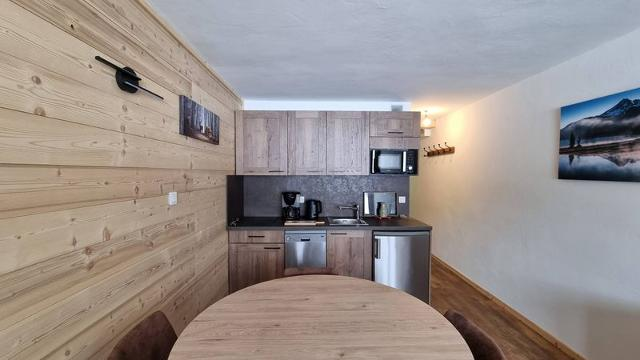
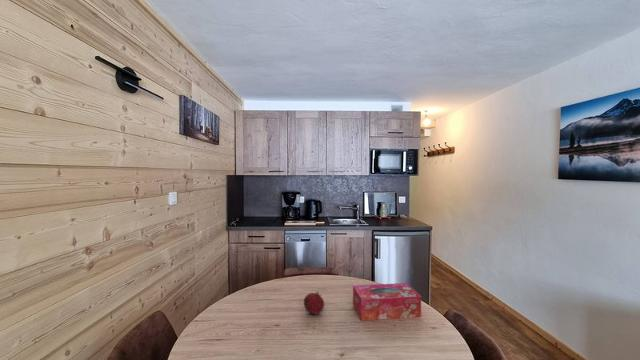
+ fruit (314, 302)
+ tissue box (385, 300)
